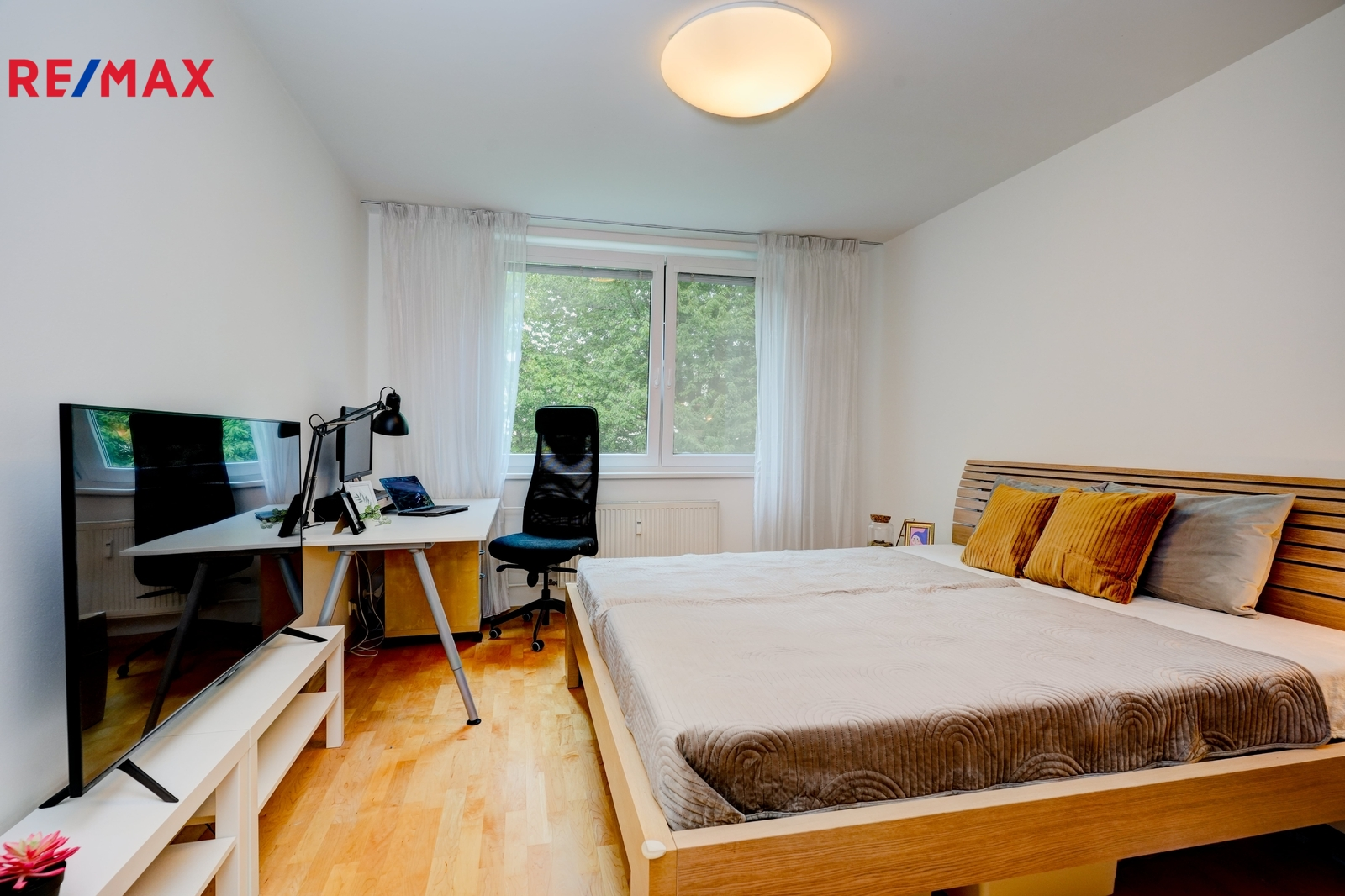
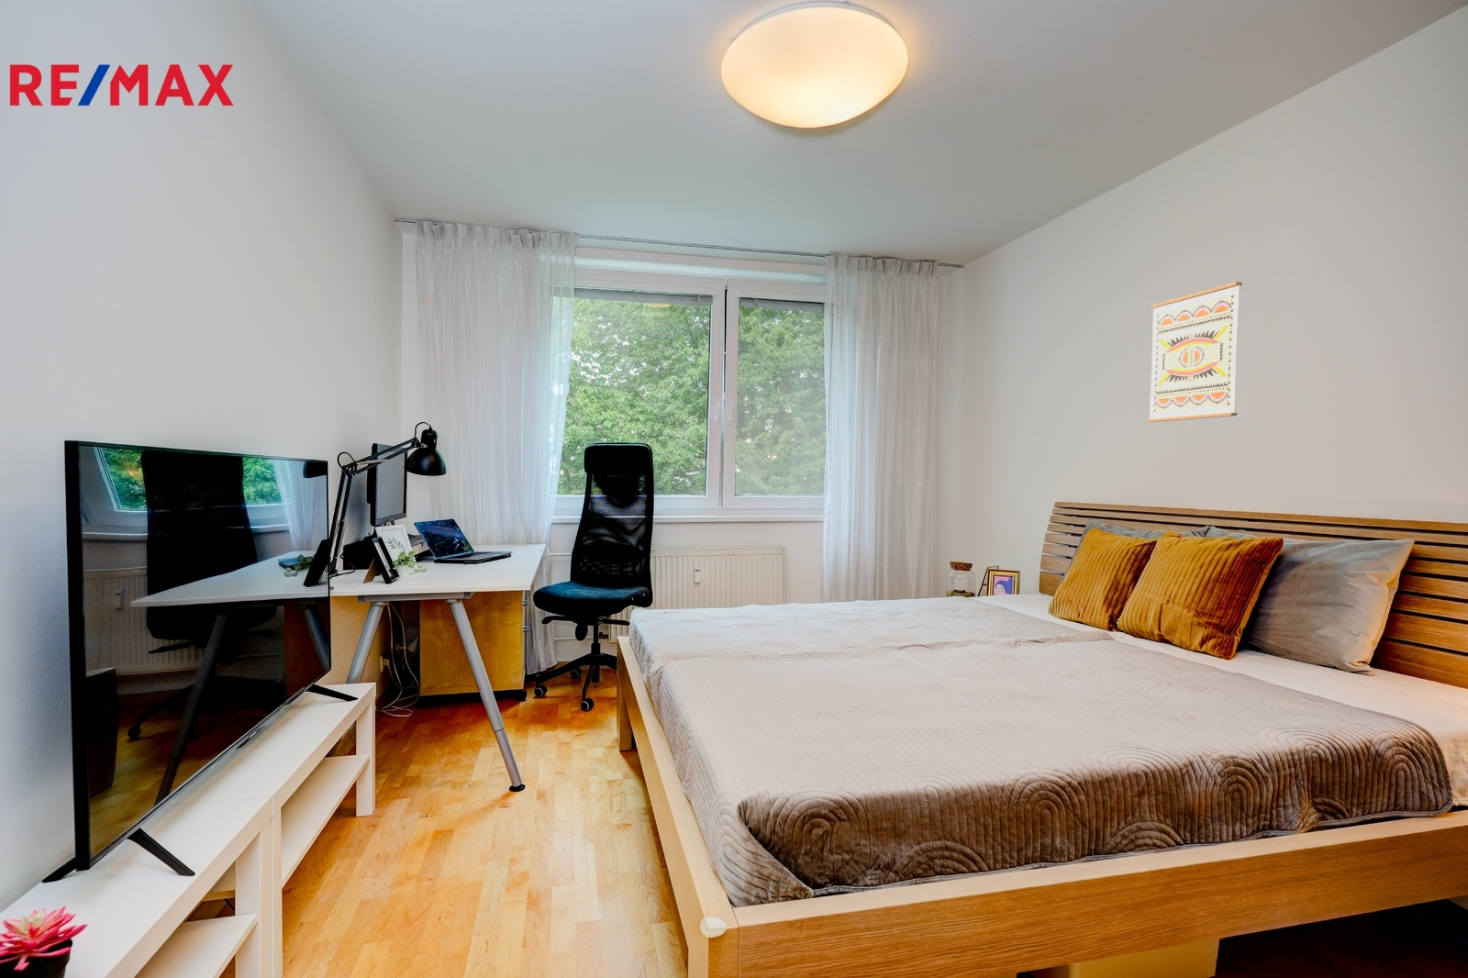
+ wall art (1191, 356)
